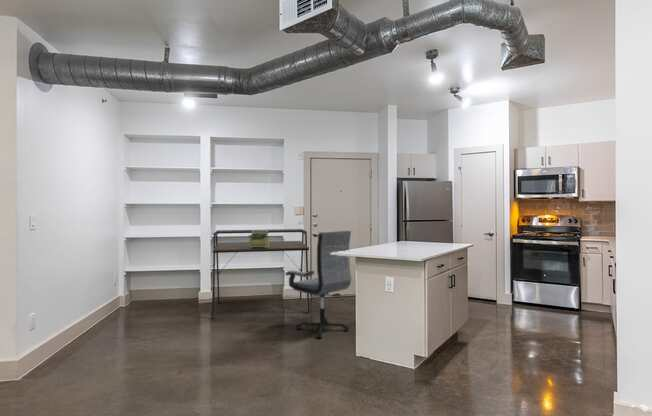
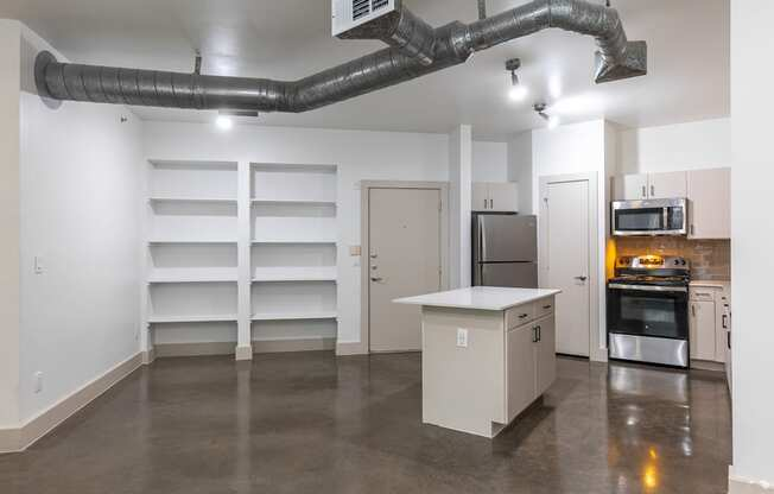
- desk (261, 251)
- office chair (320, 279)
- stack of books (259, 238)
